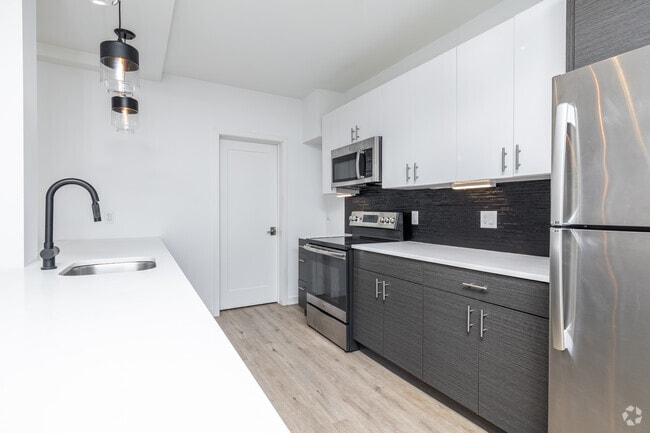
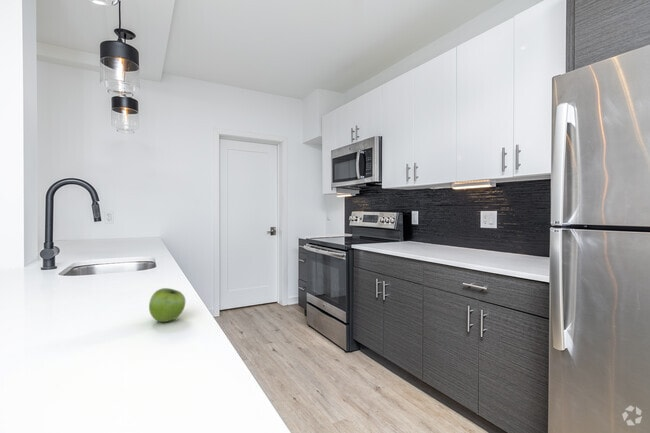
+ fruit (167, 304)
